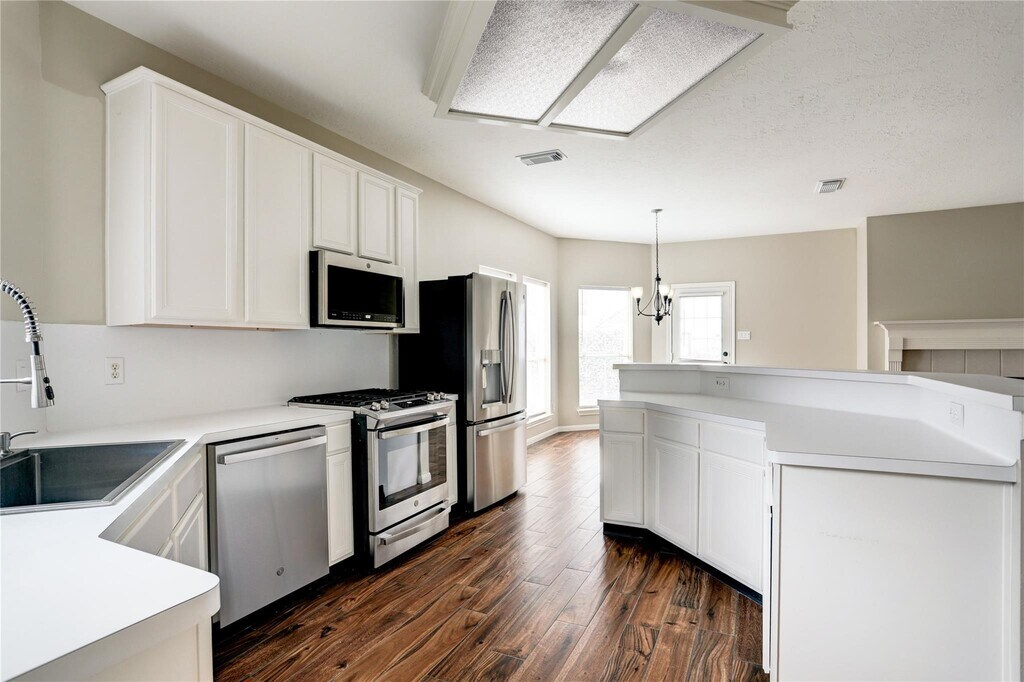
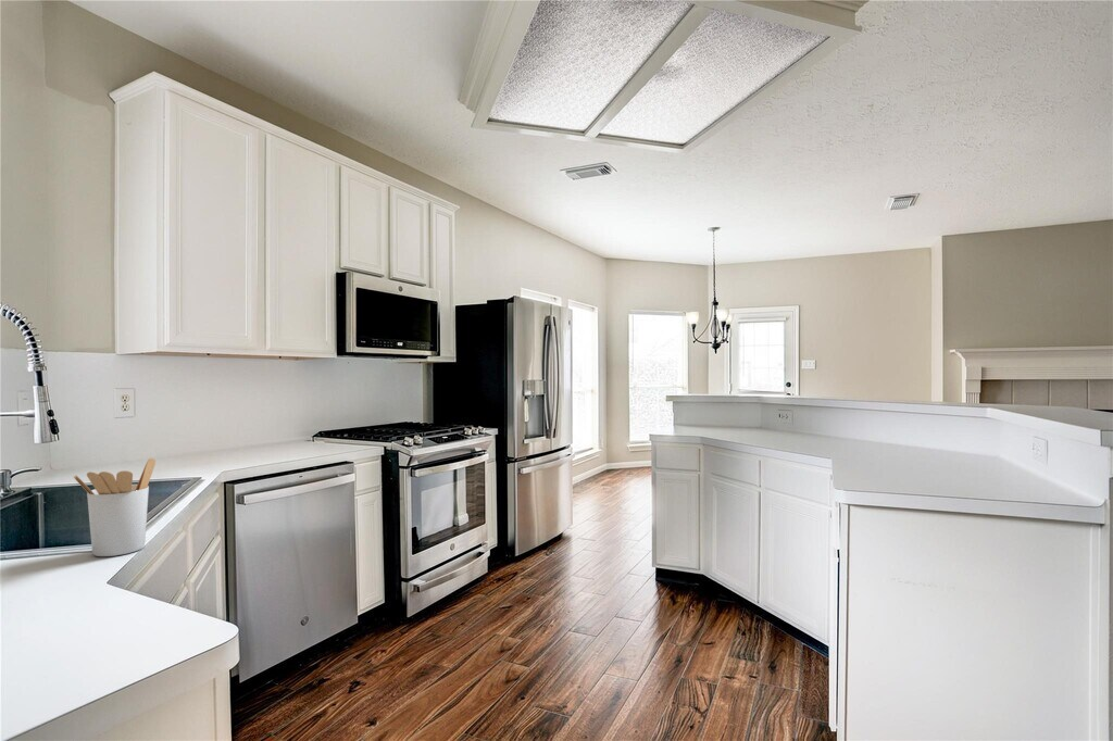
+ utensil holder (116, 507)
